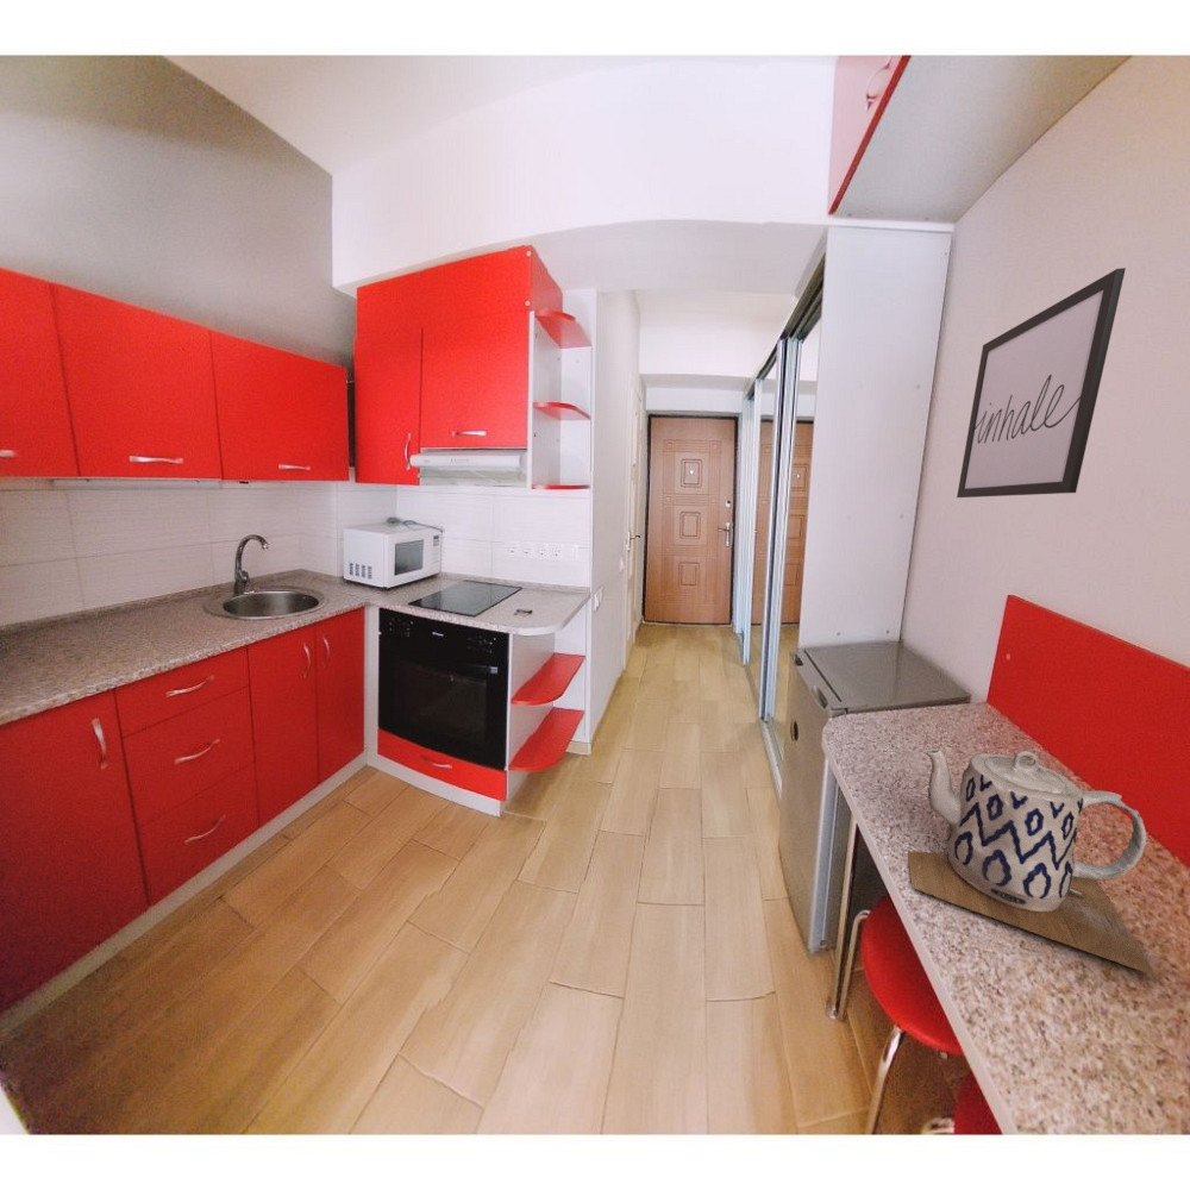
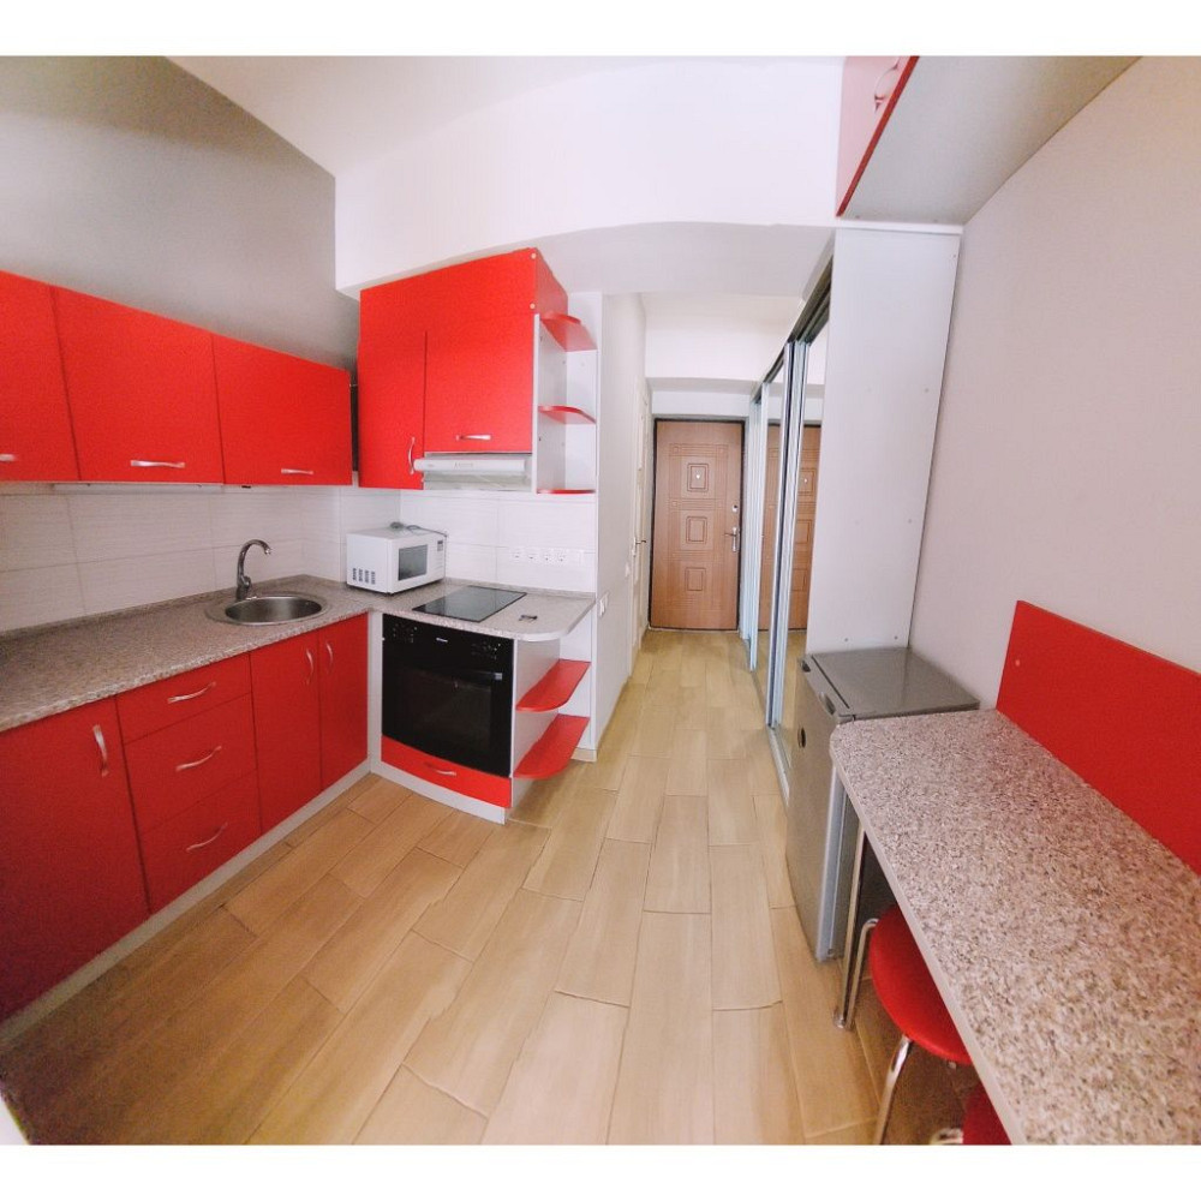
- wall art (1022, 407)
- teapot (1019, 821)
